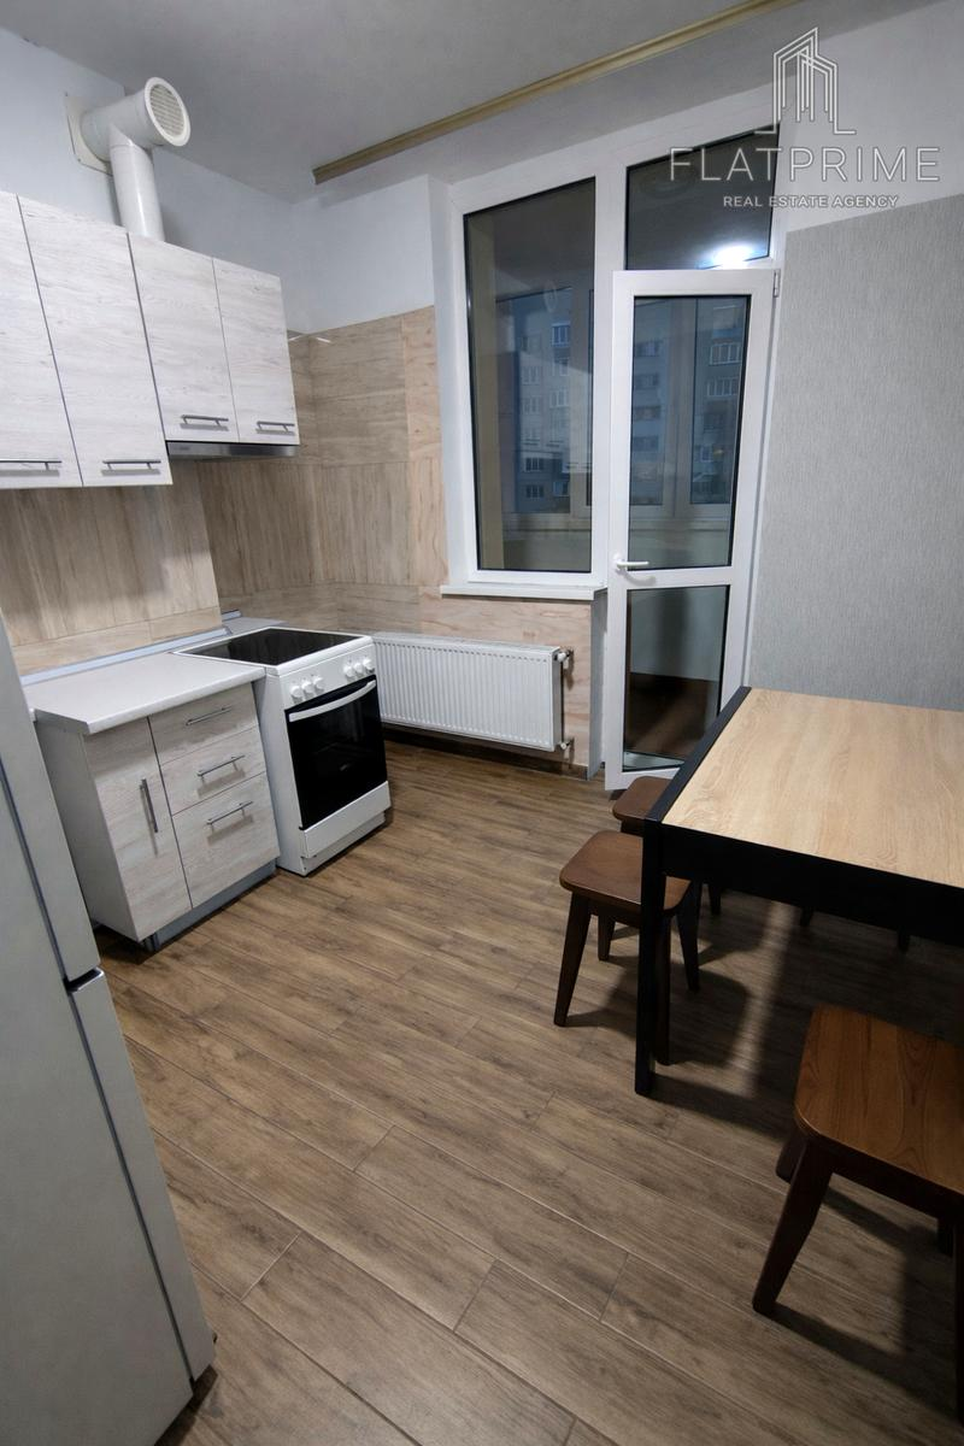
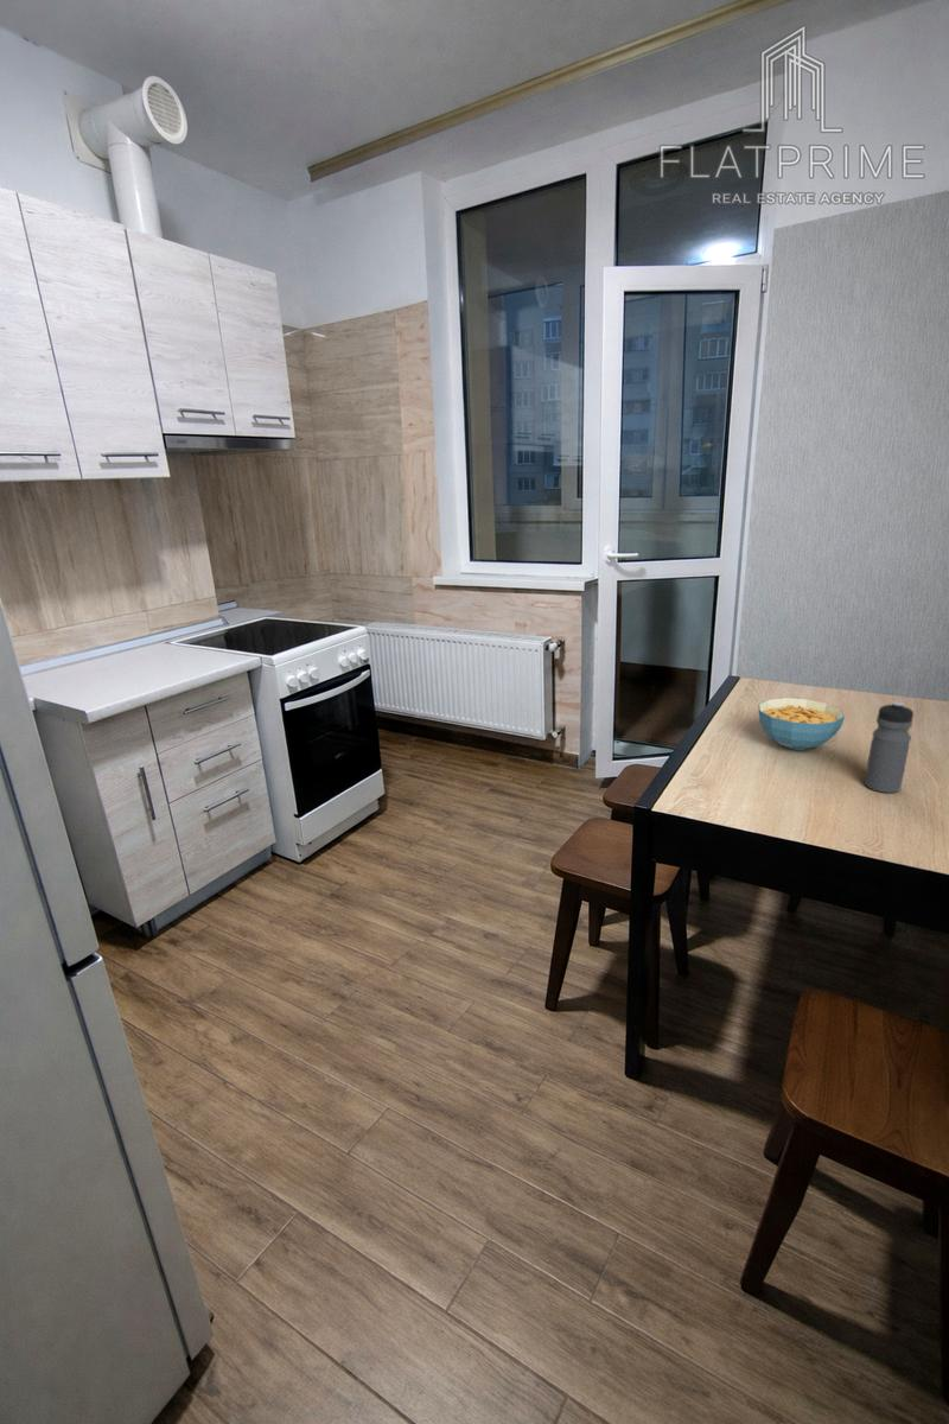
+ cereal bowl (797, 727)
+ water bottle (890, 745)
